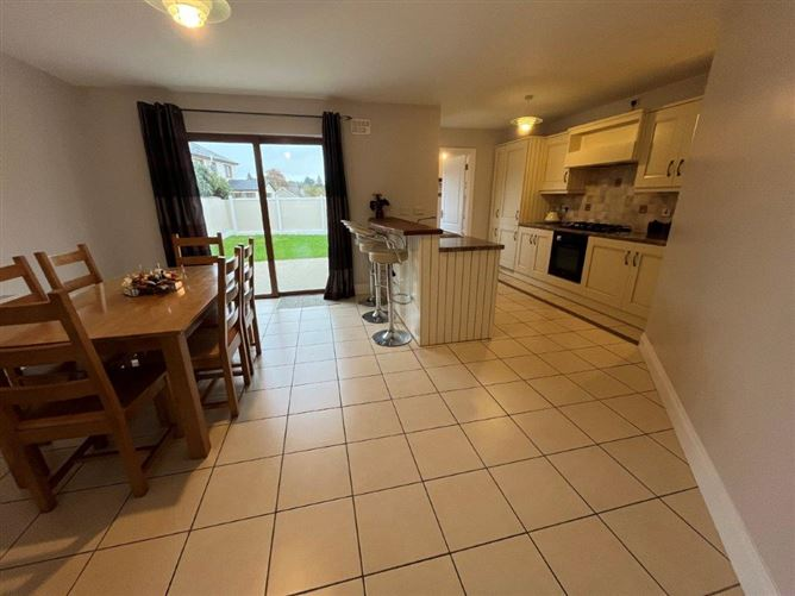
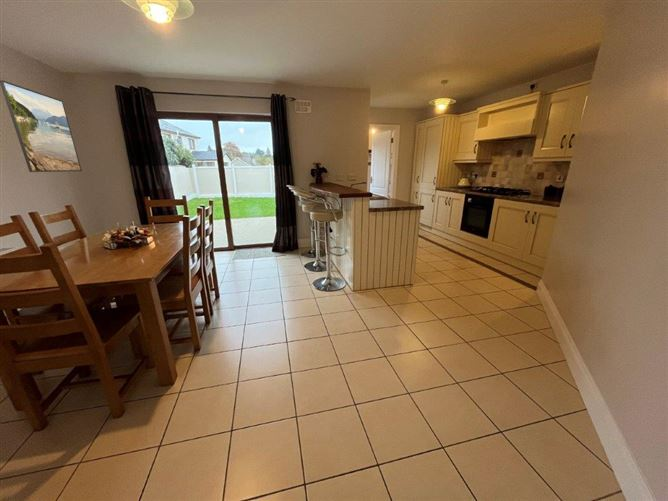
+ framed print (47, 133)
